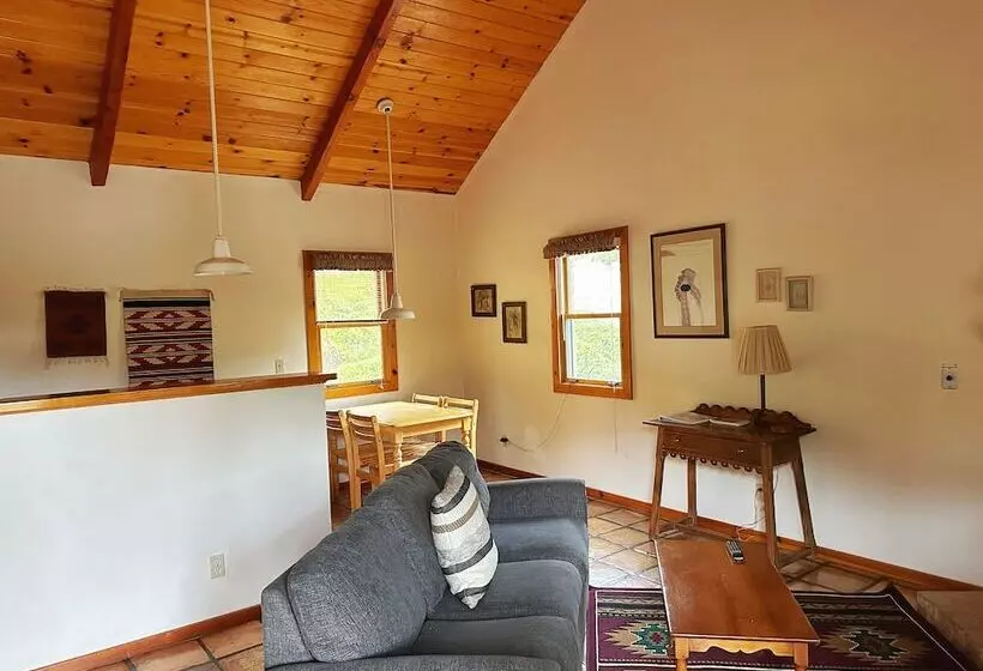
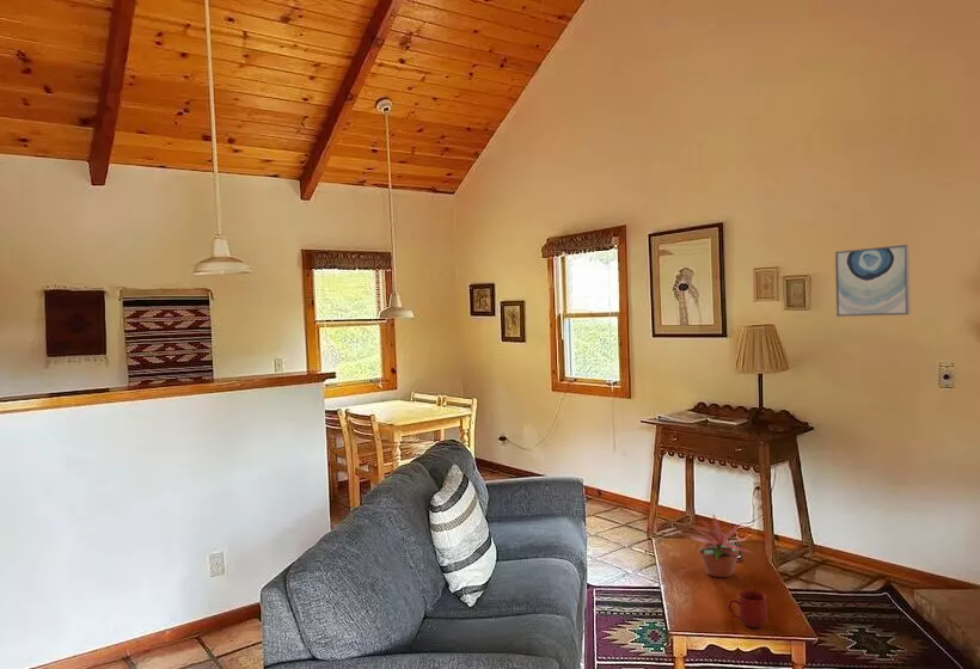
+ wall art (870, 282)
+ potted plant (717, 544)
+ mug (747, 609)
